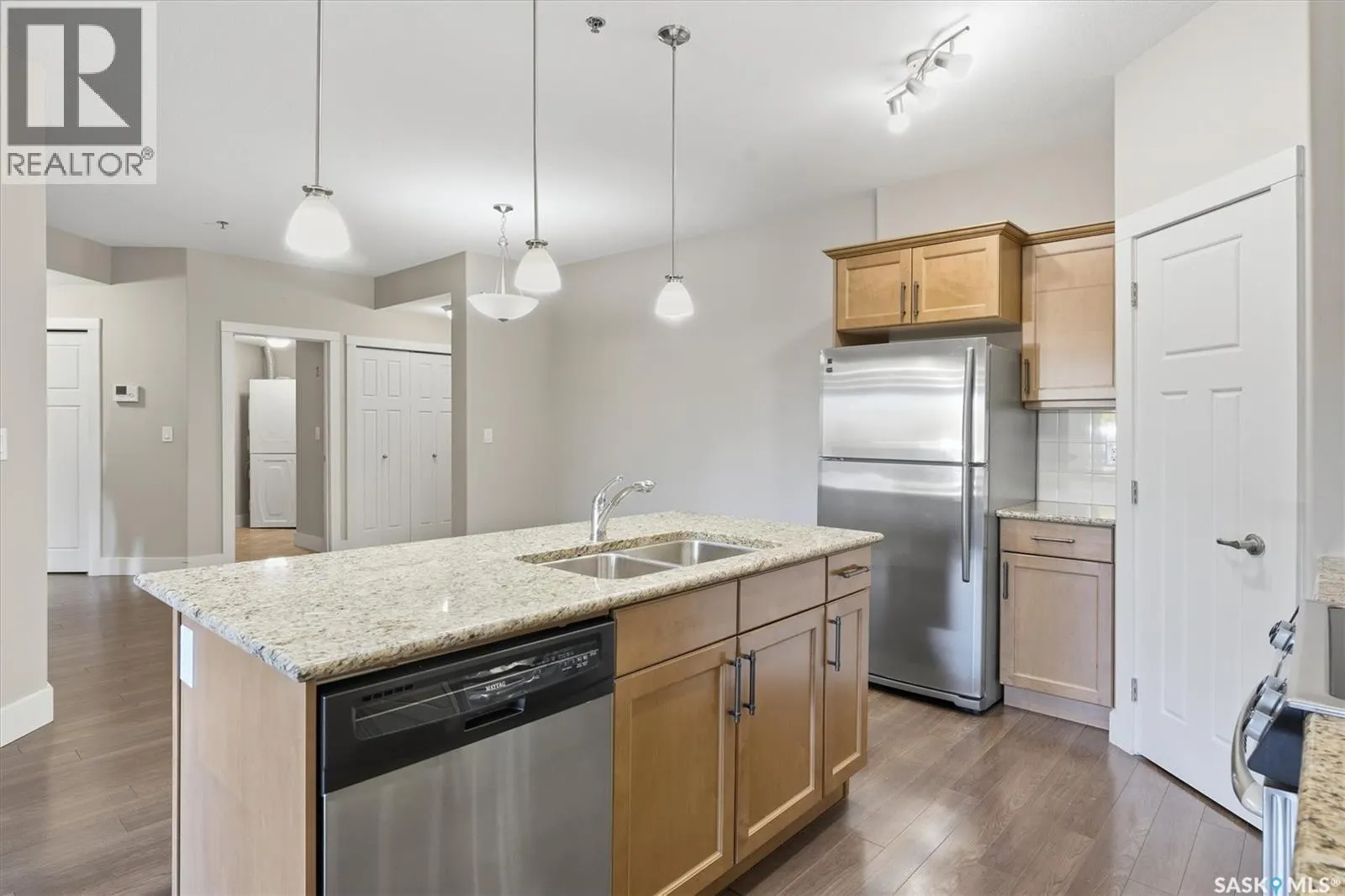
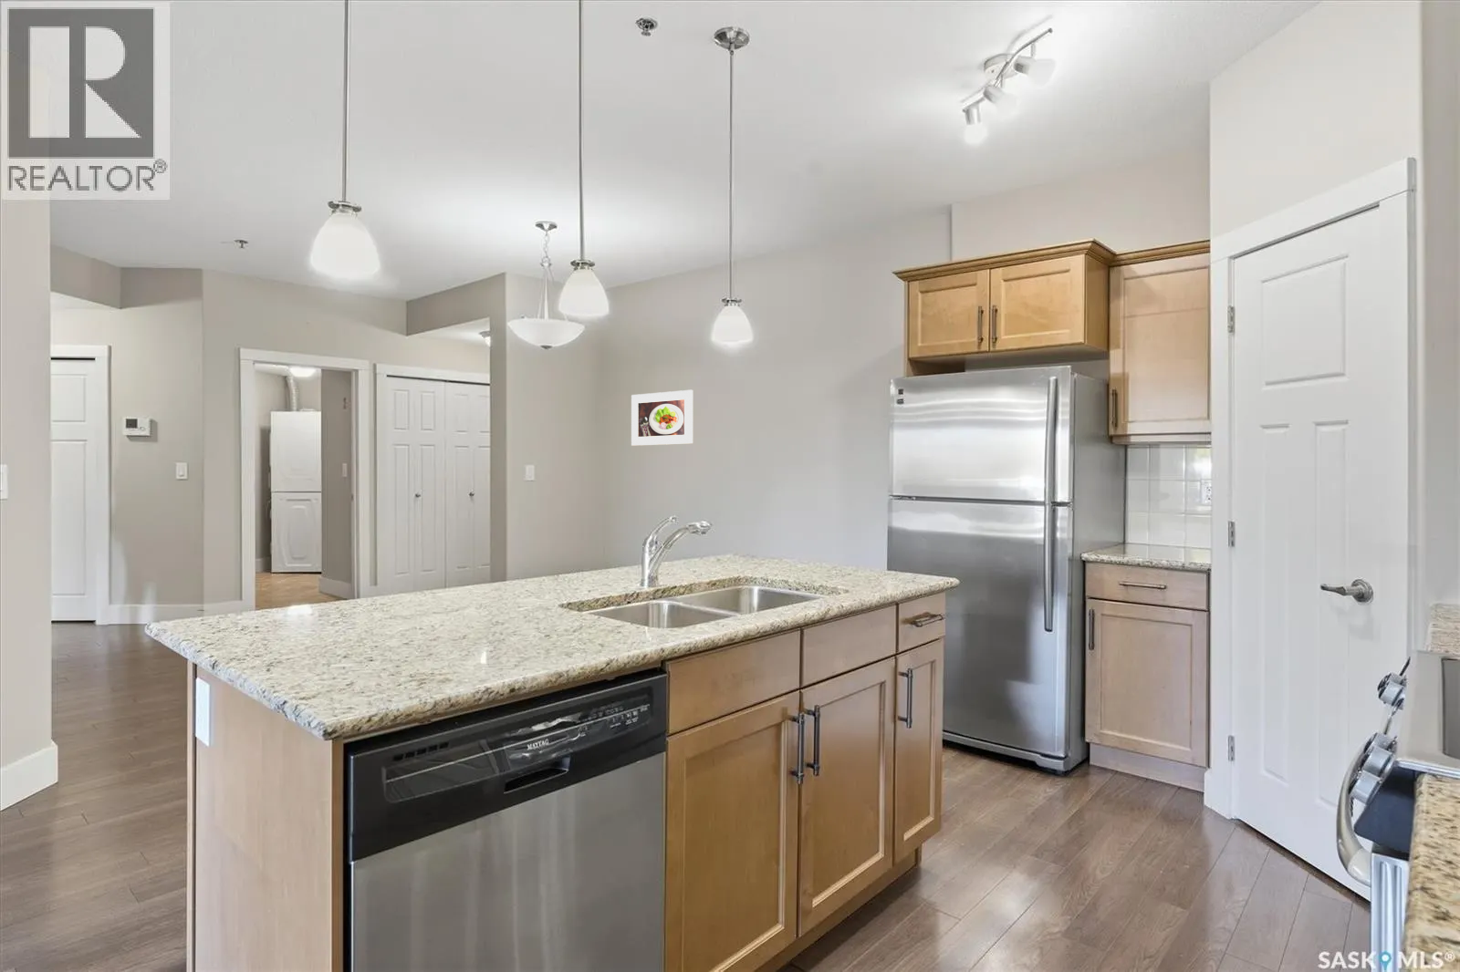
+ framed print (661, 419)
